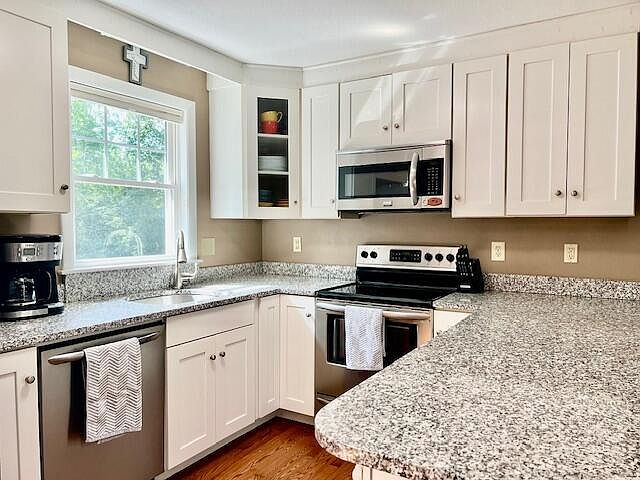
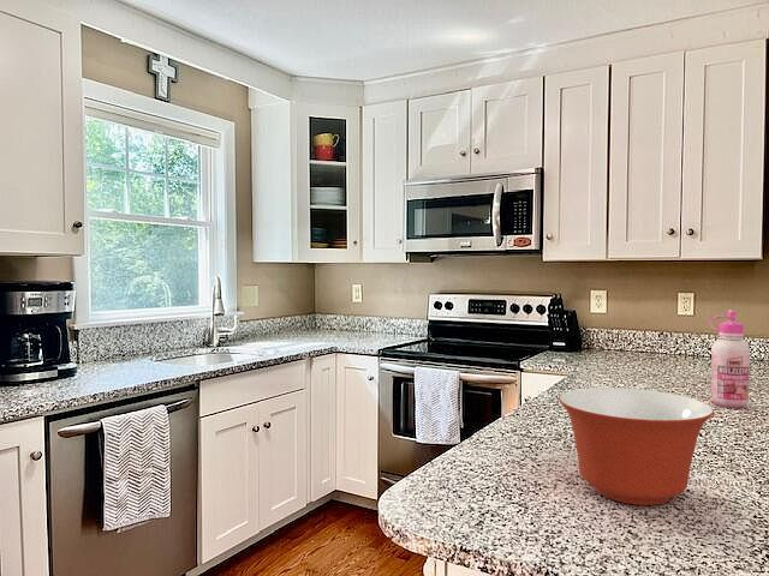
+ glue bottle (729, 358)
+ mixing bowl (631, 446)
